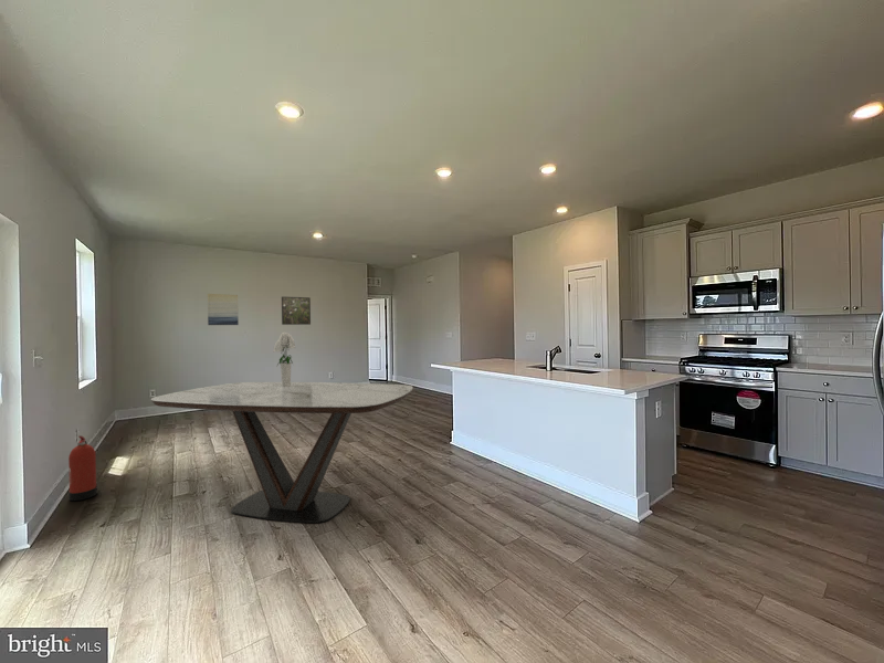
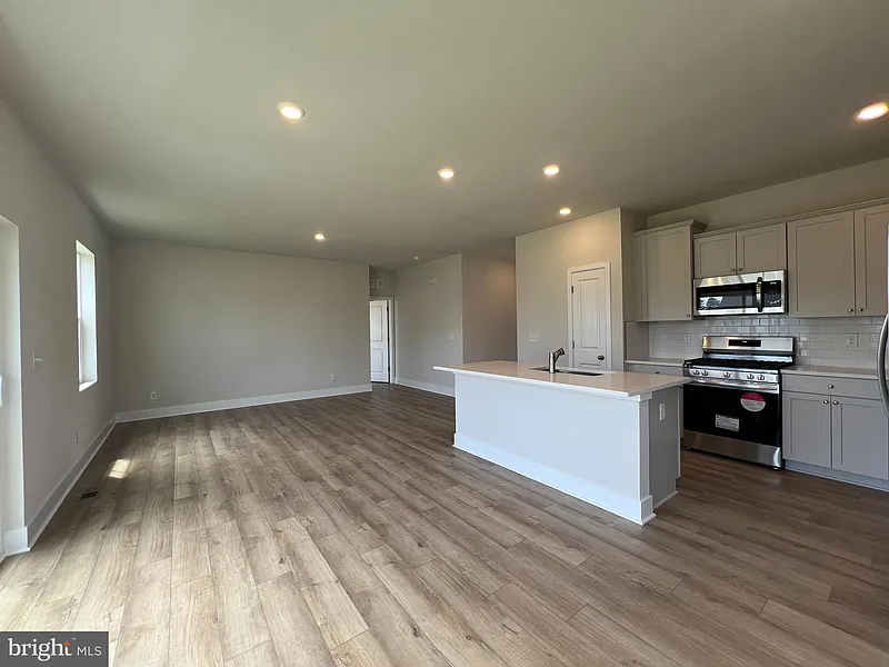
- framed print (296, 311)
- wall art (222, 309)
- dining table (280, 456)
- fire extinguisher (83, 464)
- bouquet (285, 358)
